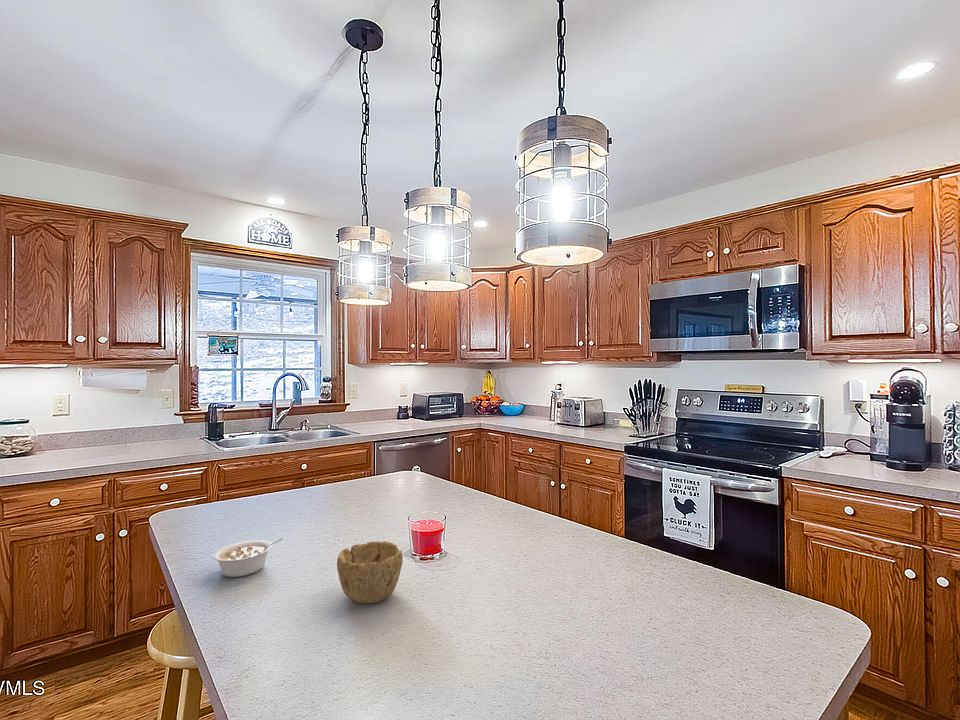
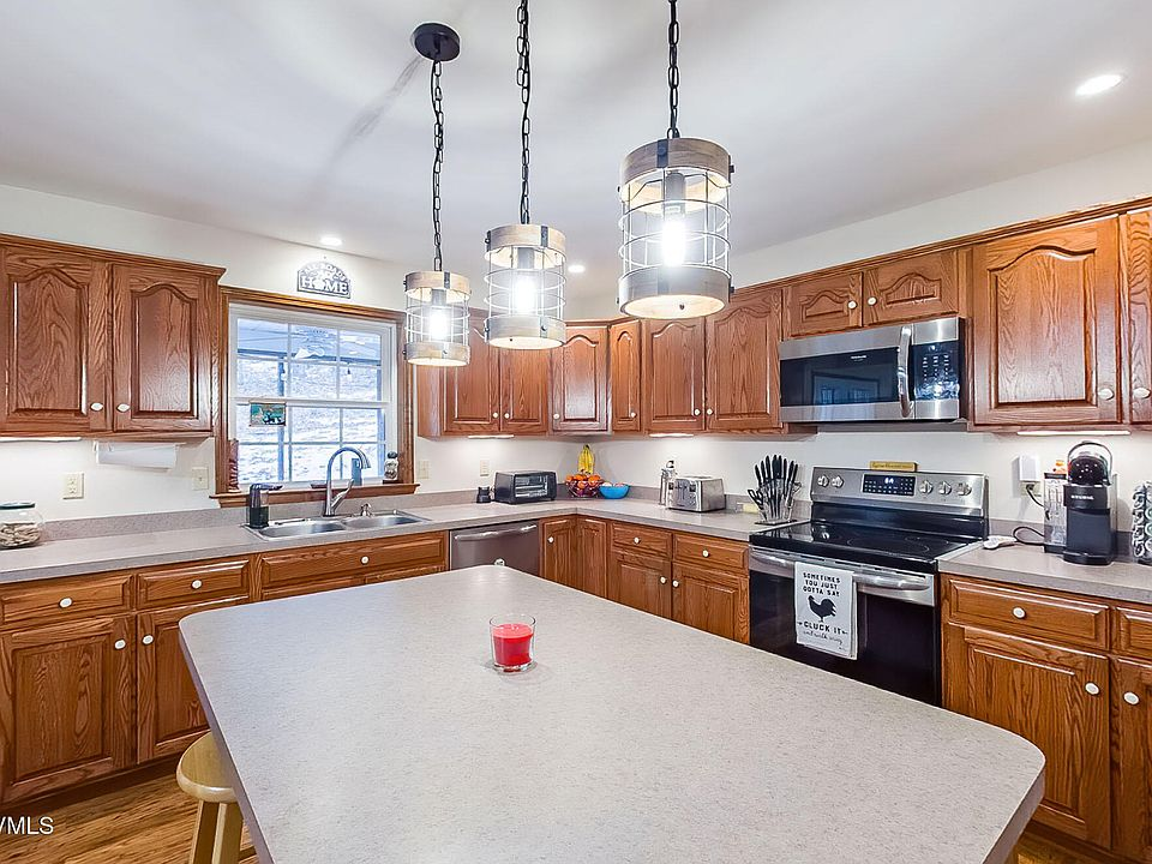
- bowl (369, 572)
- legume (245, 556)
